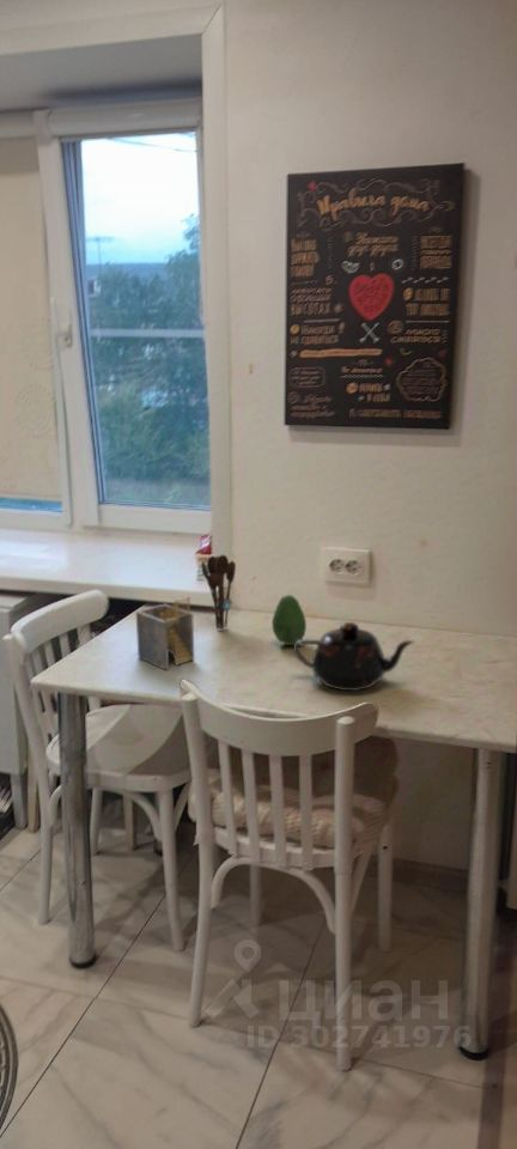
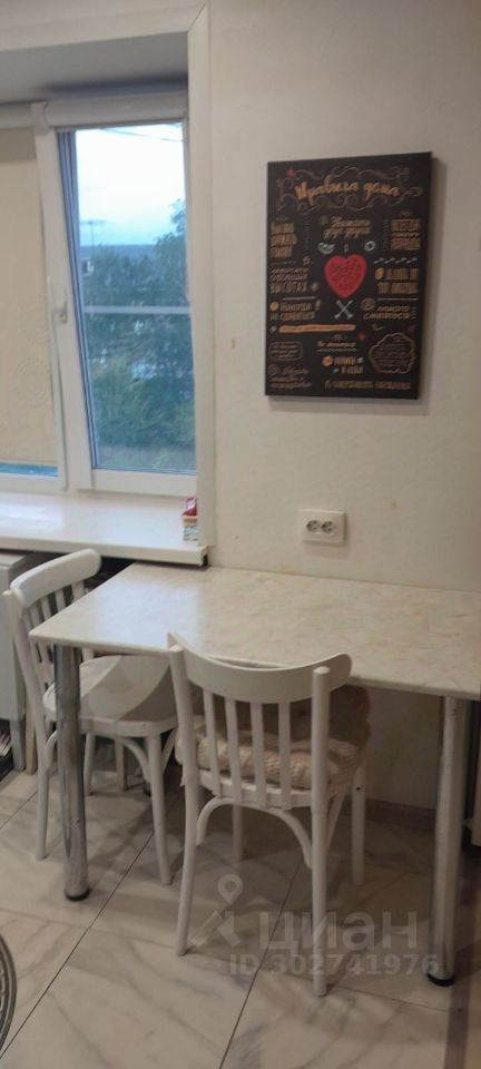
- teapot (353, 652)
- napkin holder (165, 627)
- fruit (288, 620)
- utensil holder (219, 590)
